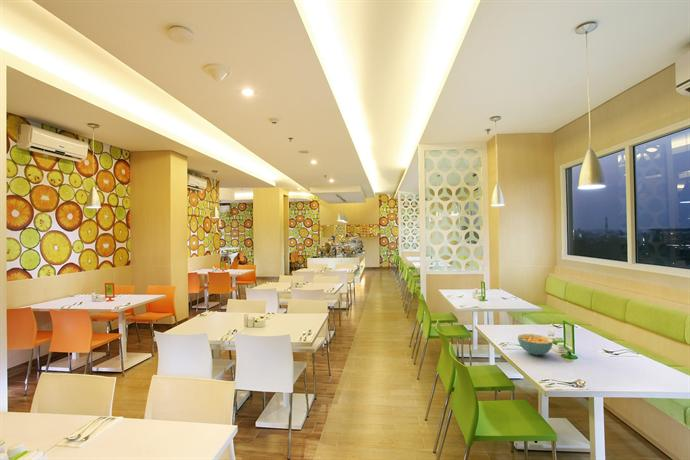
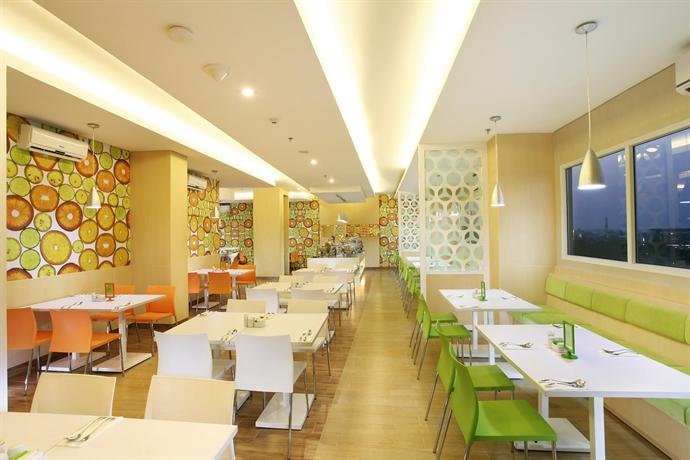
- cereal bowl (535, 346)
